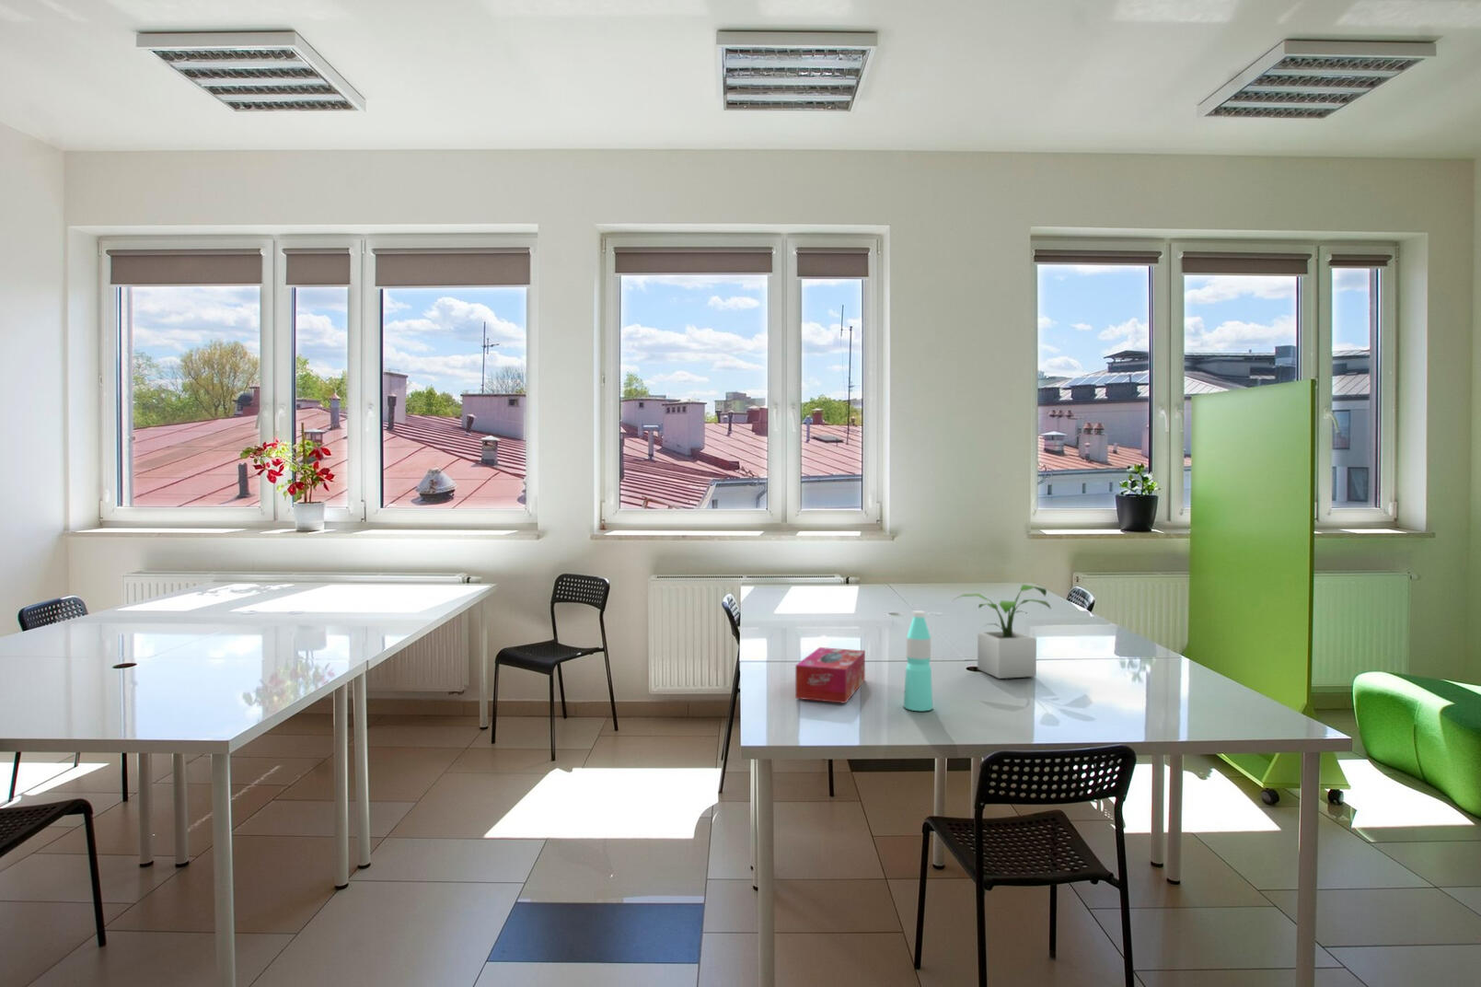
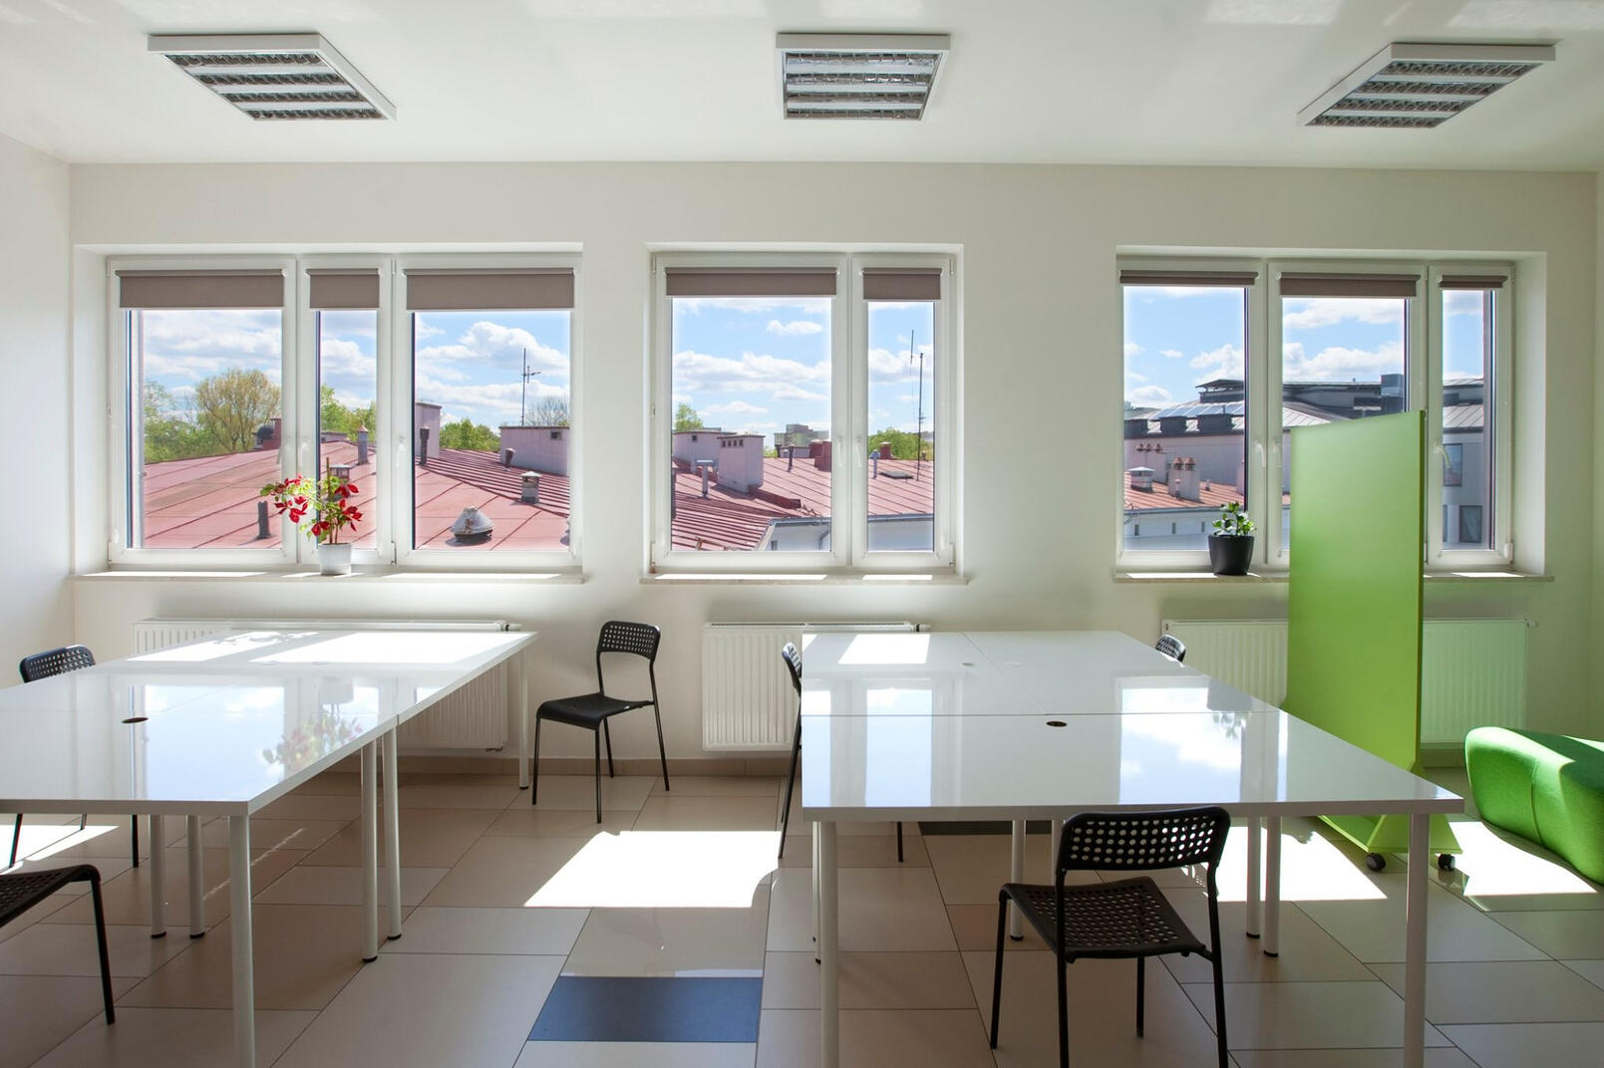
- tissue box (831, 673)
- potted plant (1012, 630)
- water bottle (917, 659)
